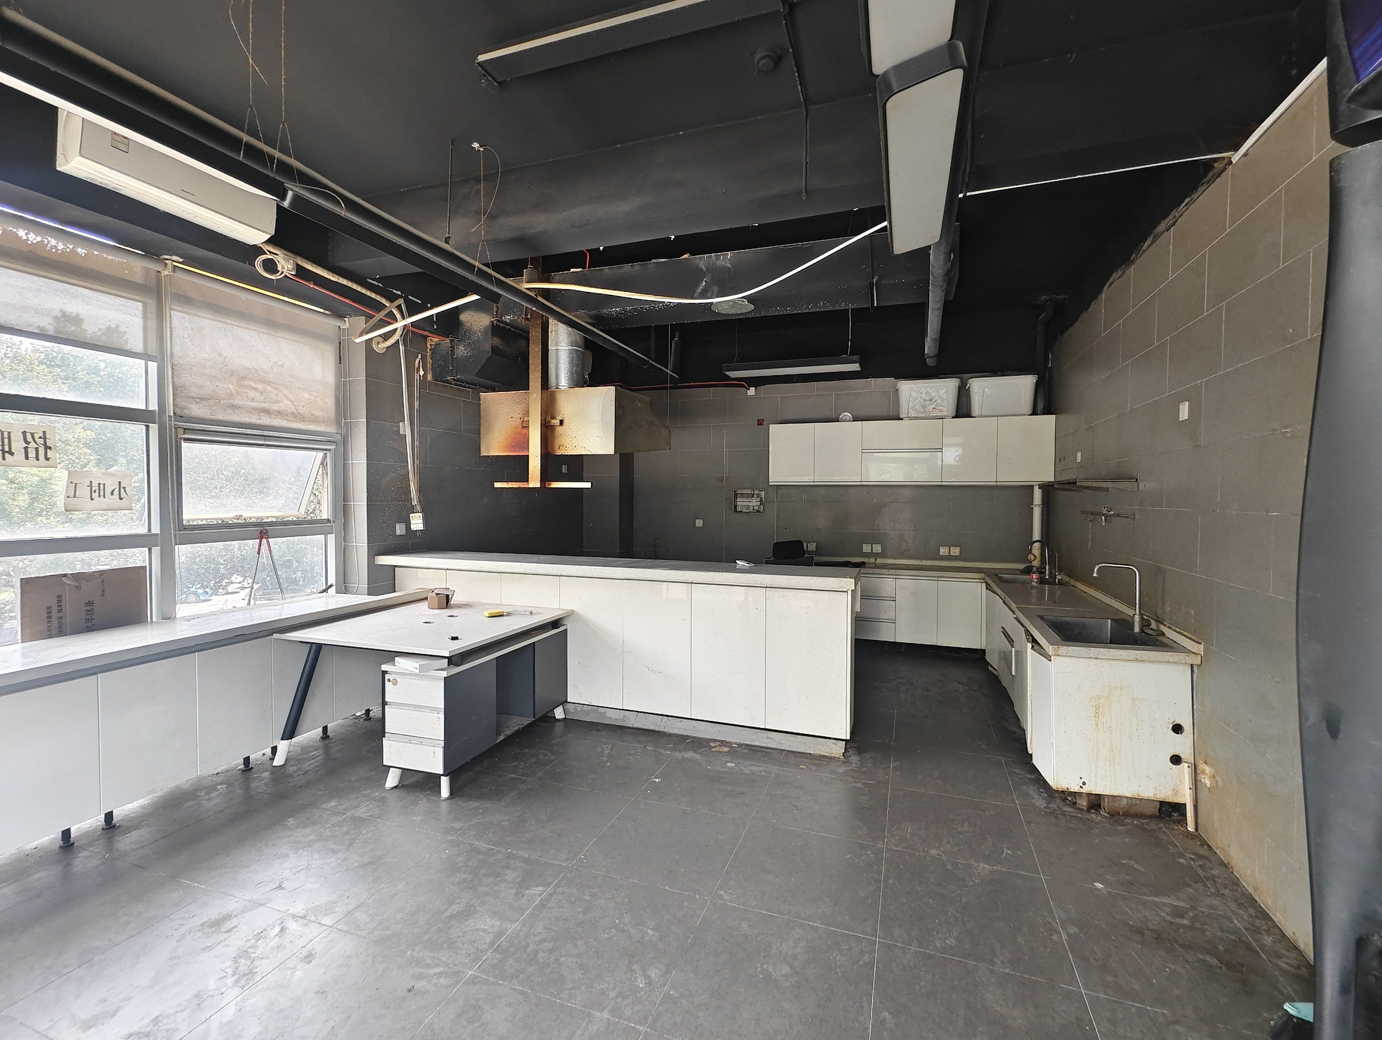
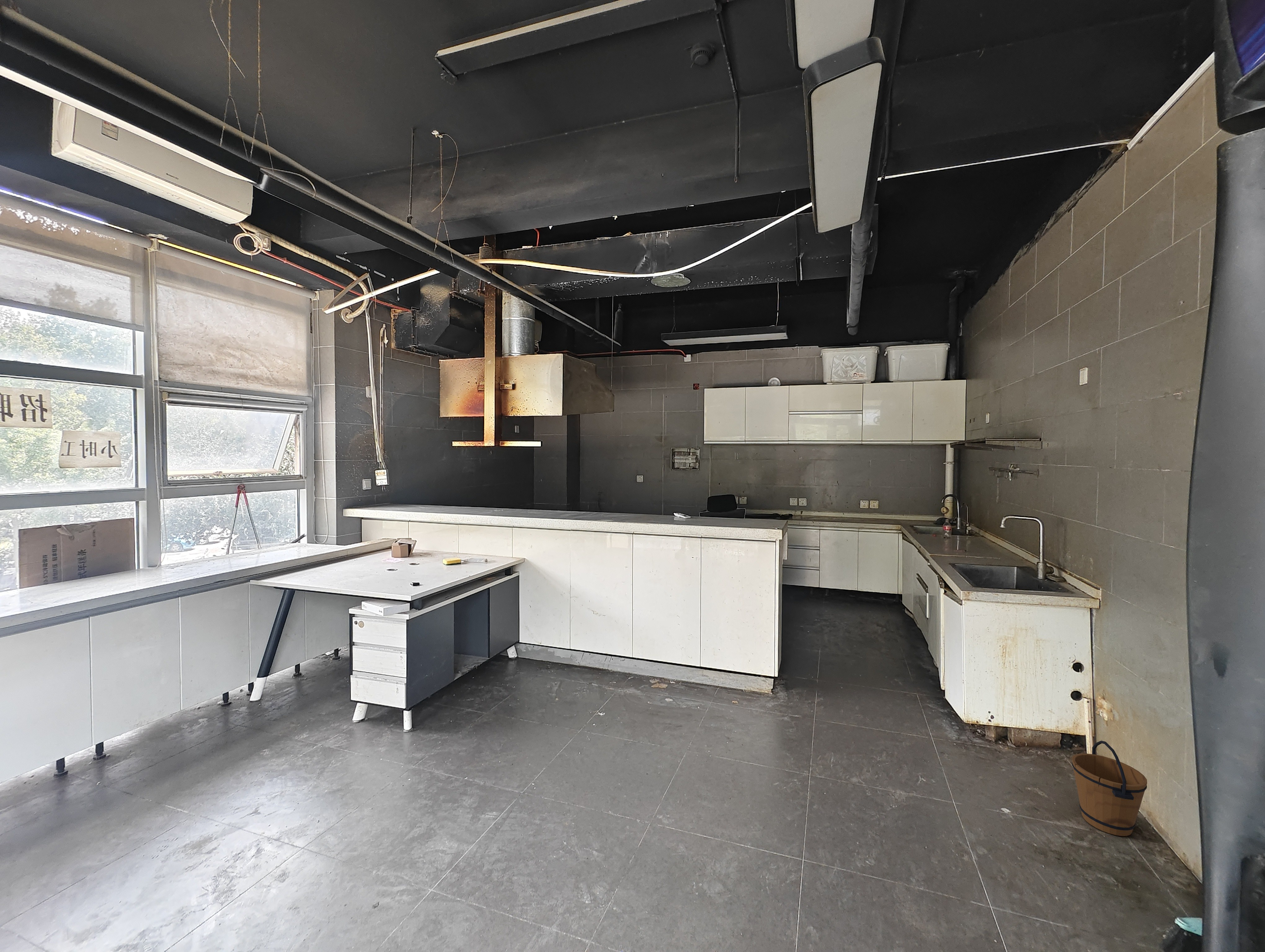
+ bucket (1107, 784)
